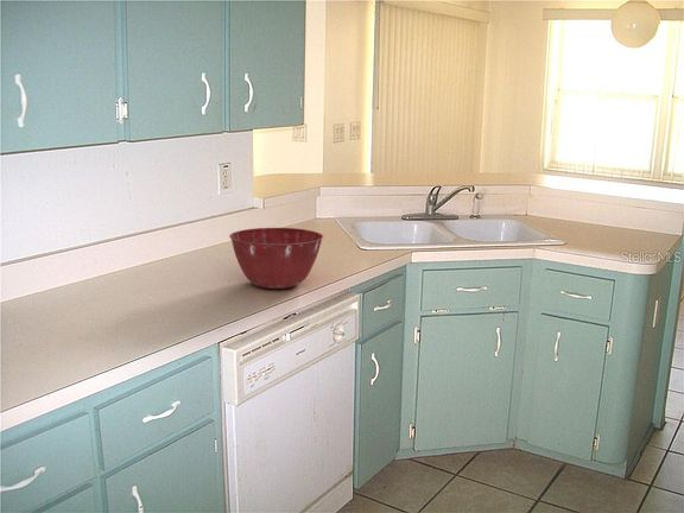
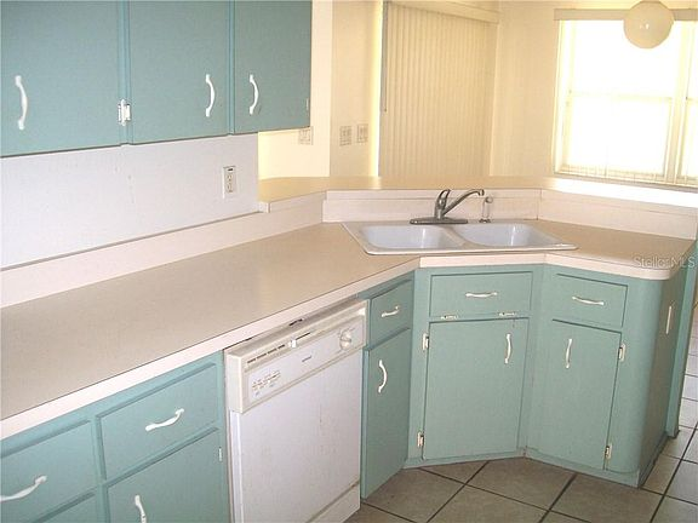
- mixing bowl (276, 259)
